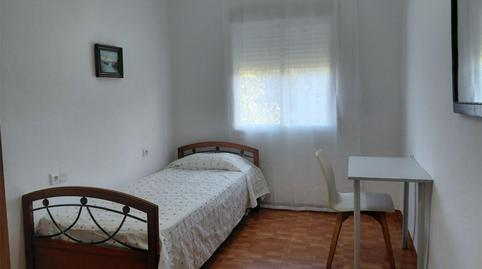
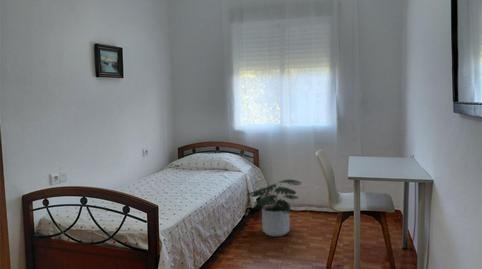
+ potted plant (273, 207)
